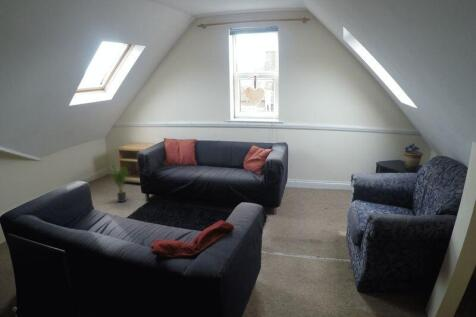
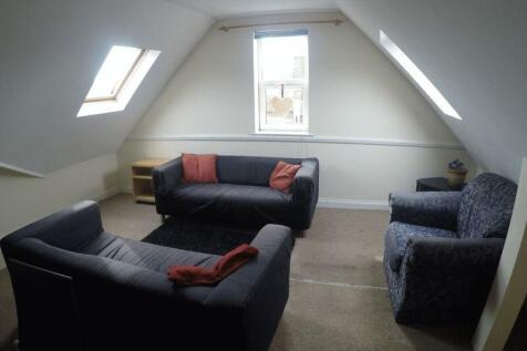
- potted plant (121, 181)
